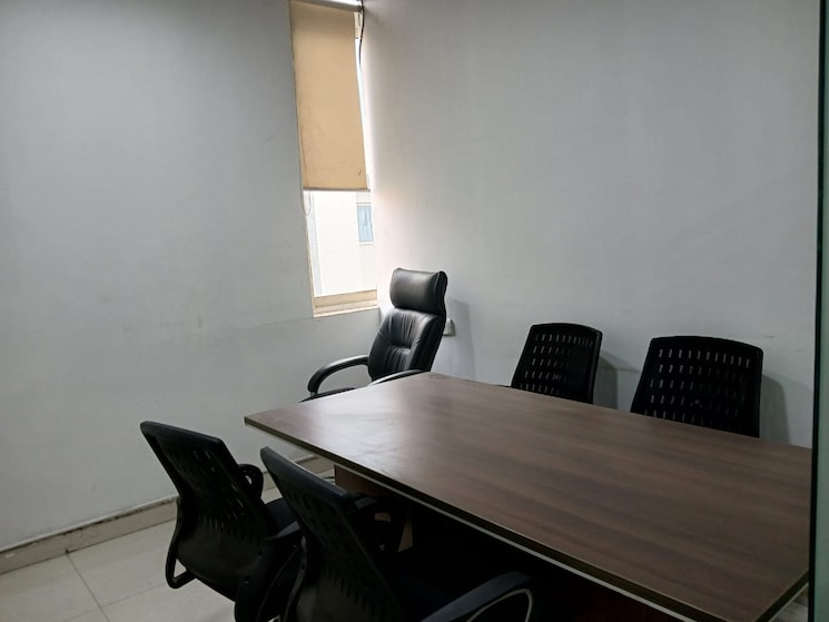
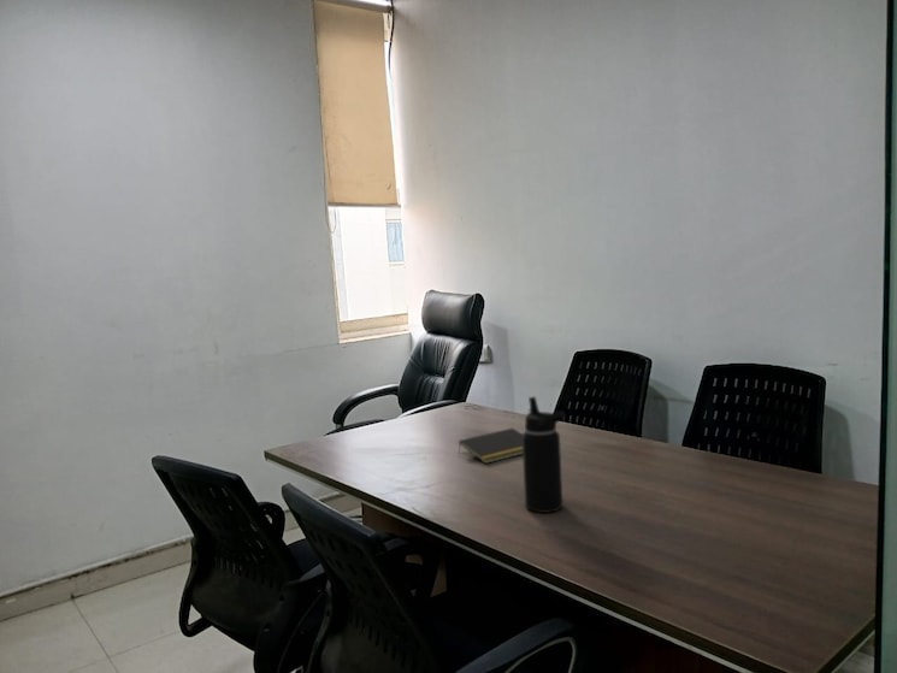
+ water bottle (544, 454)
+ notepad (500, 444)
